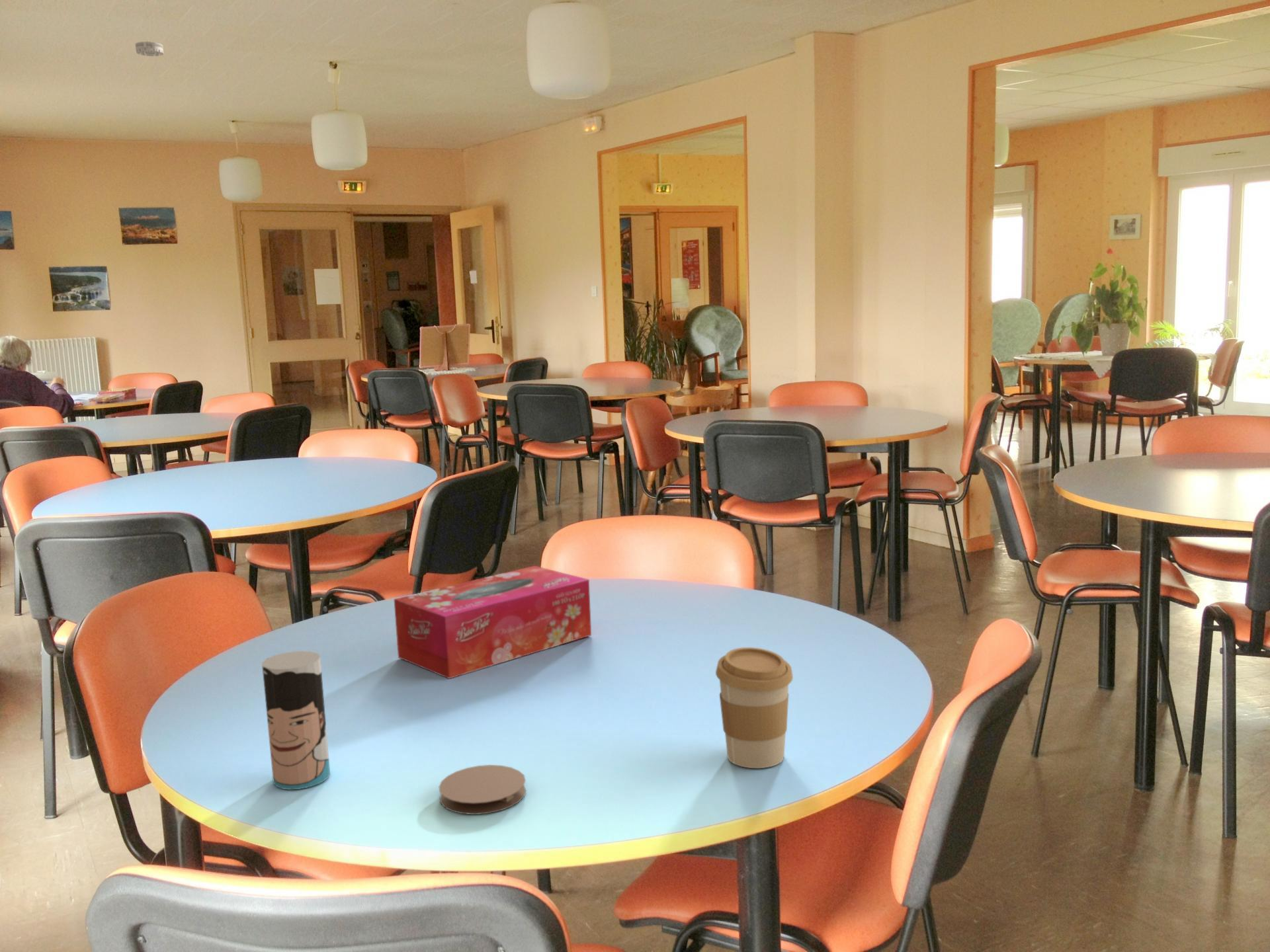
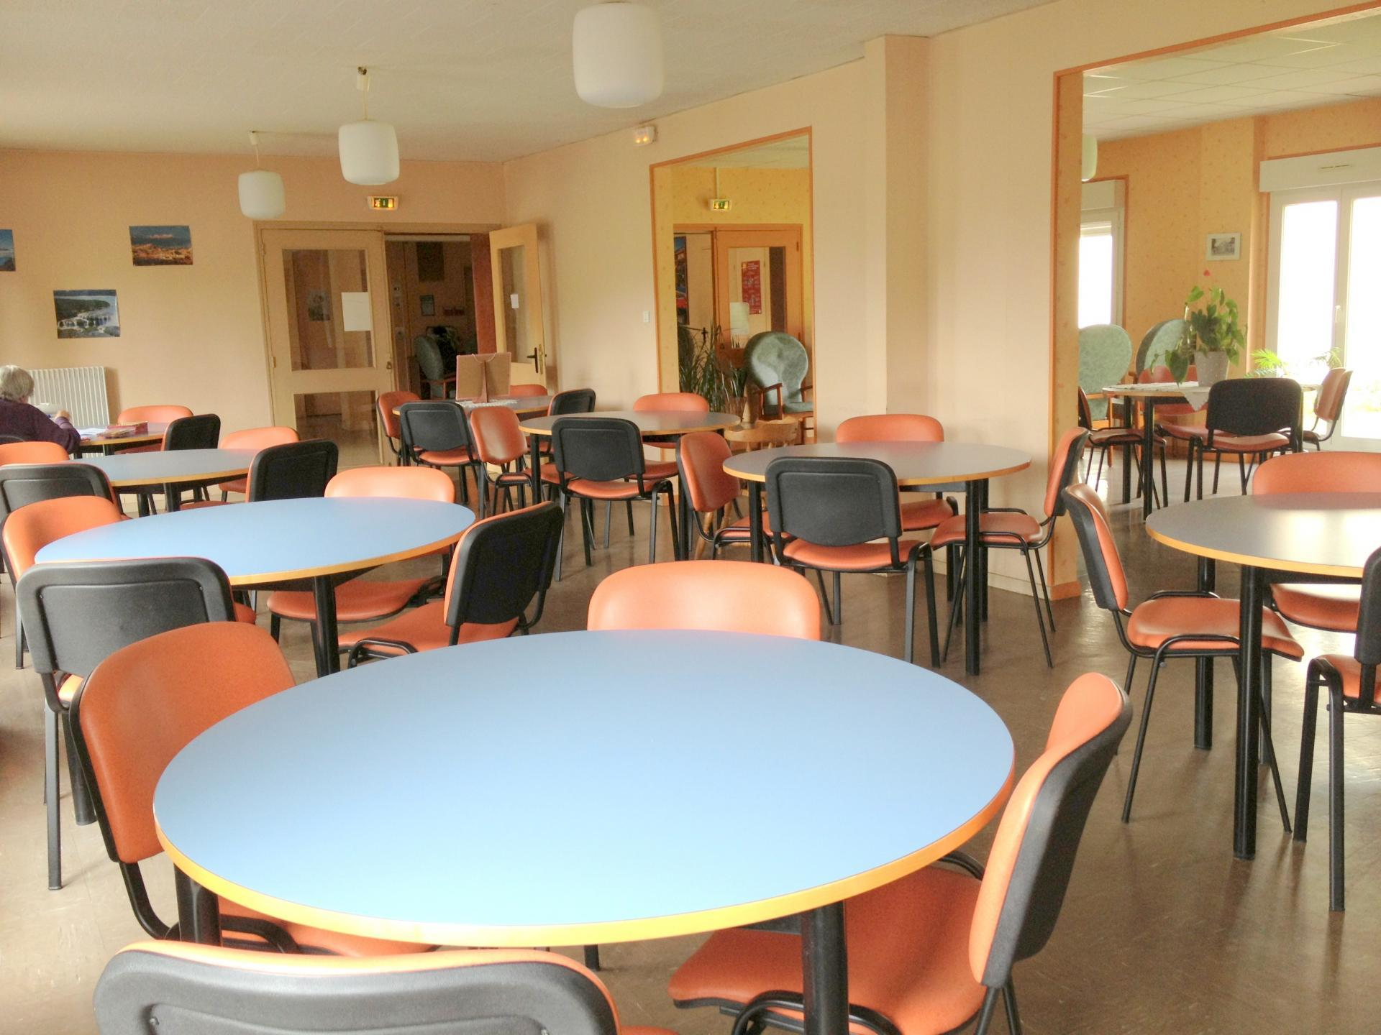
- tissue box (495, 617)
- cup (296, 719)
- smoke detector (149, 48)
- coffee cup (755, 706)
- coaster (482, 789)
